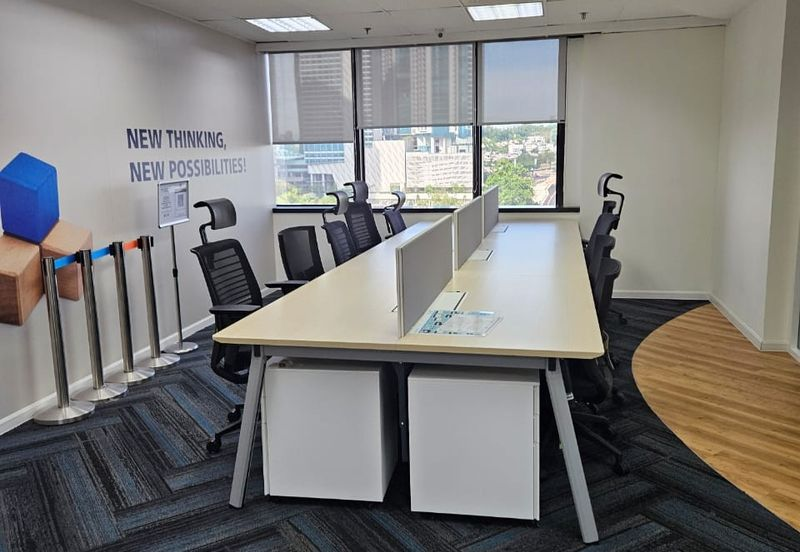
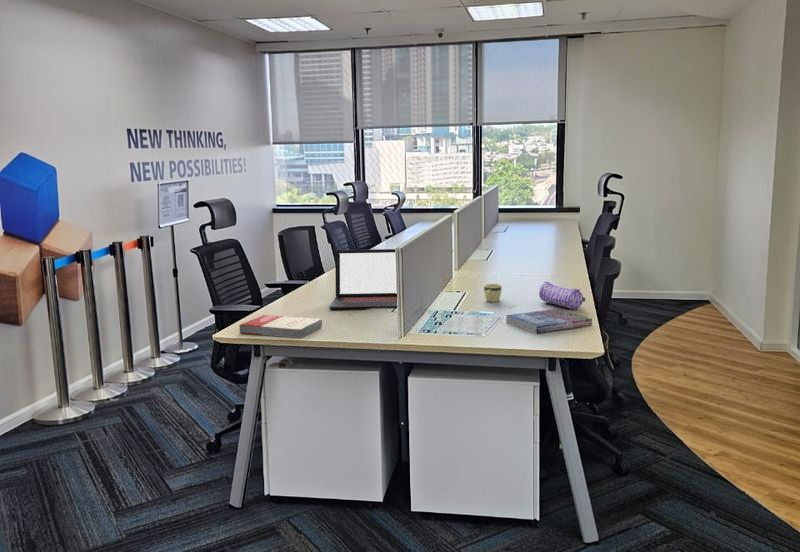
+ book (281, 325)
+ mug (491, 293)
+ laptop (368, 278)
+ book (548, 320)
+ pencil case (560, 295)
